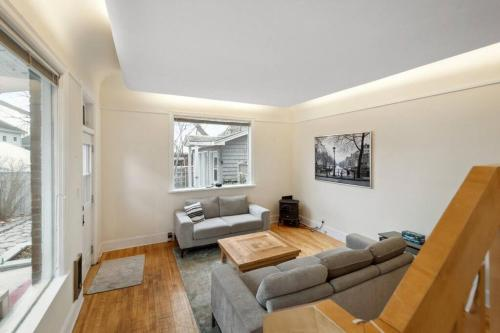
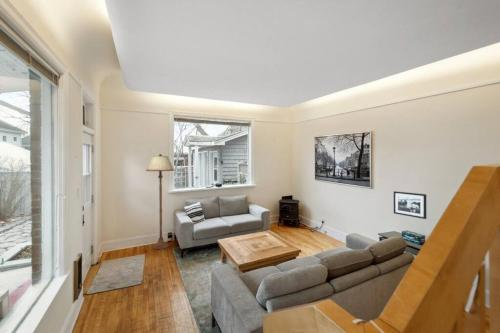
+ picture frame (409, 204)
+ floor lamp (160, 200)
